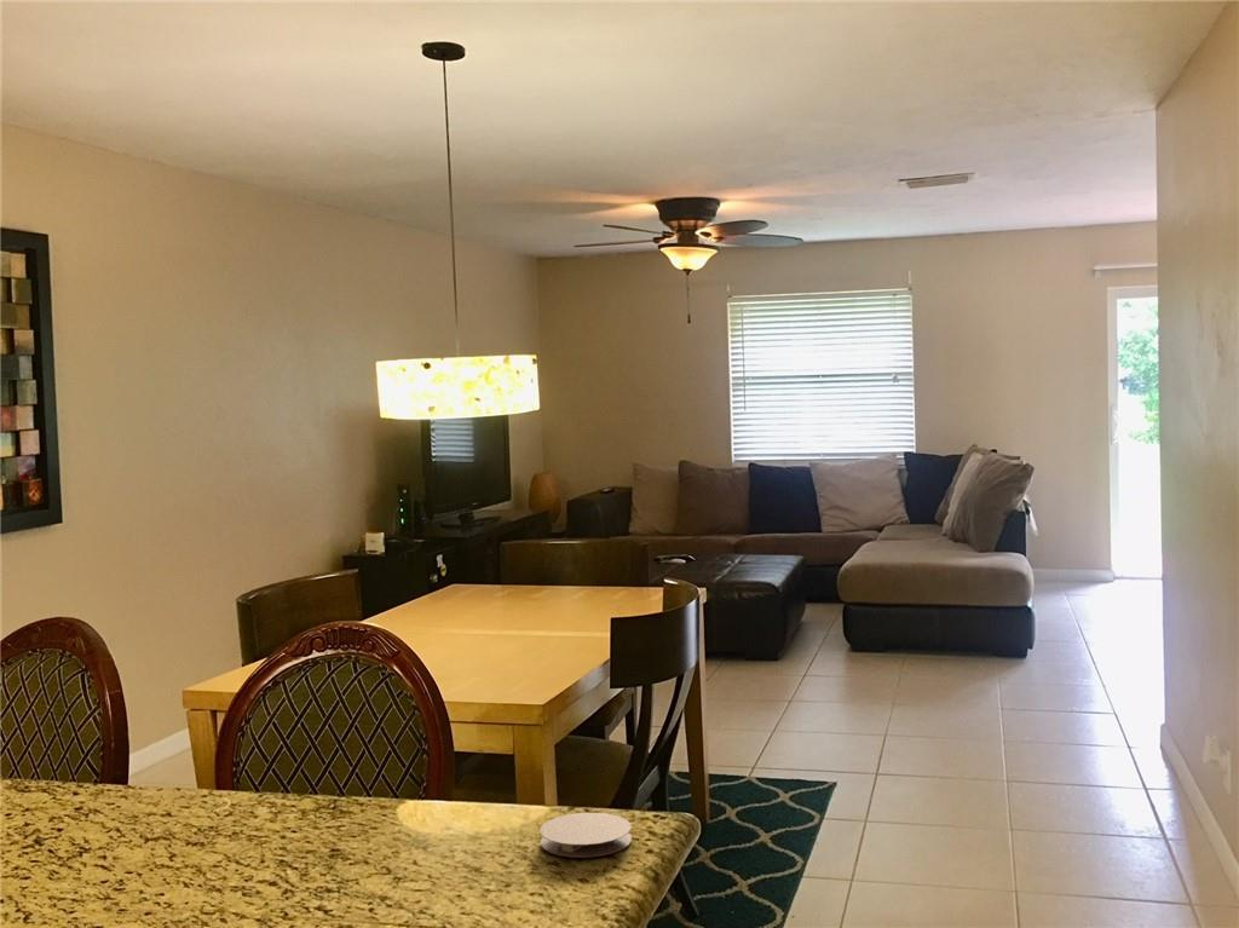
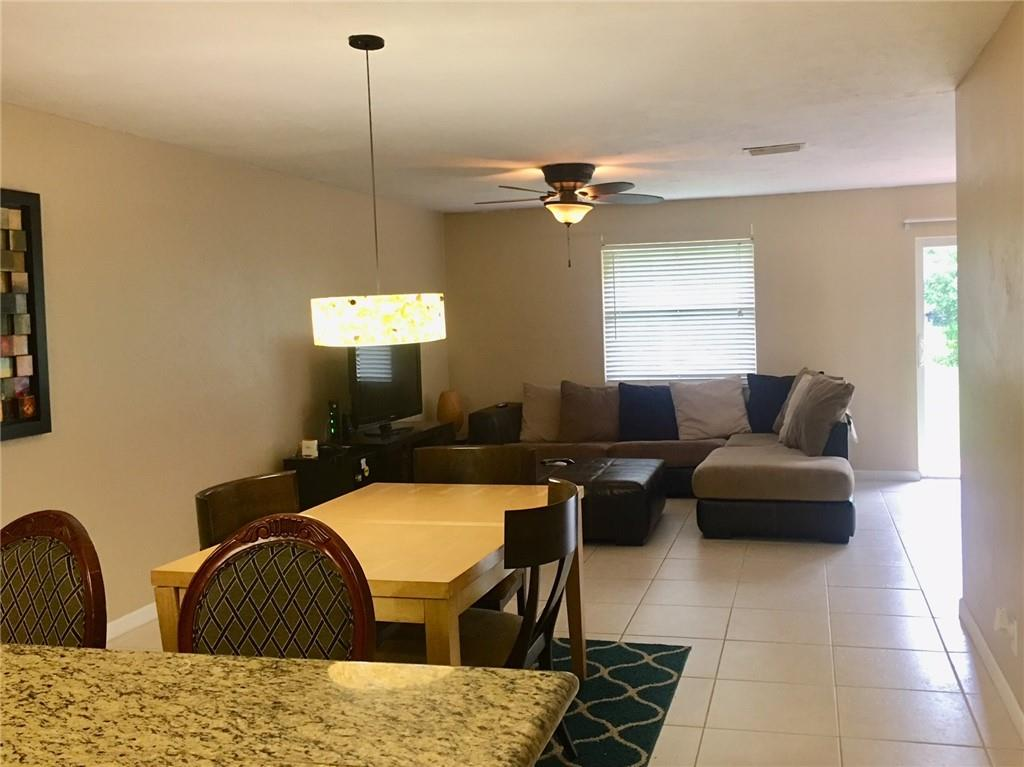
- coaster (586, 834)
